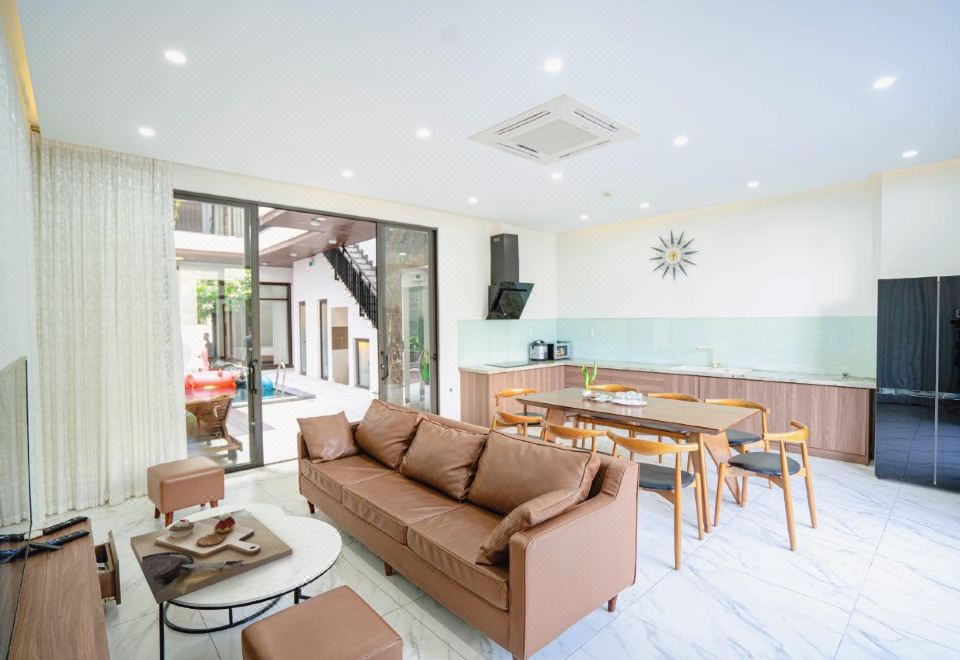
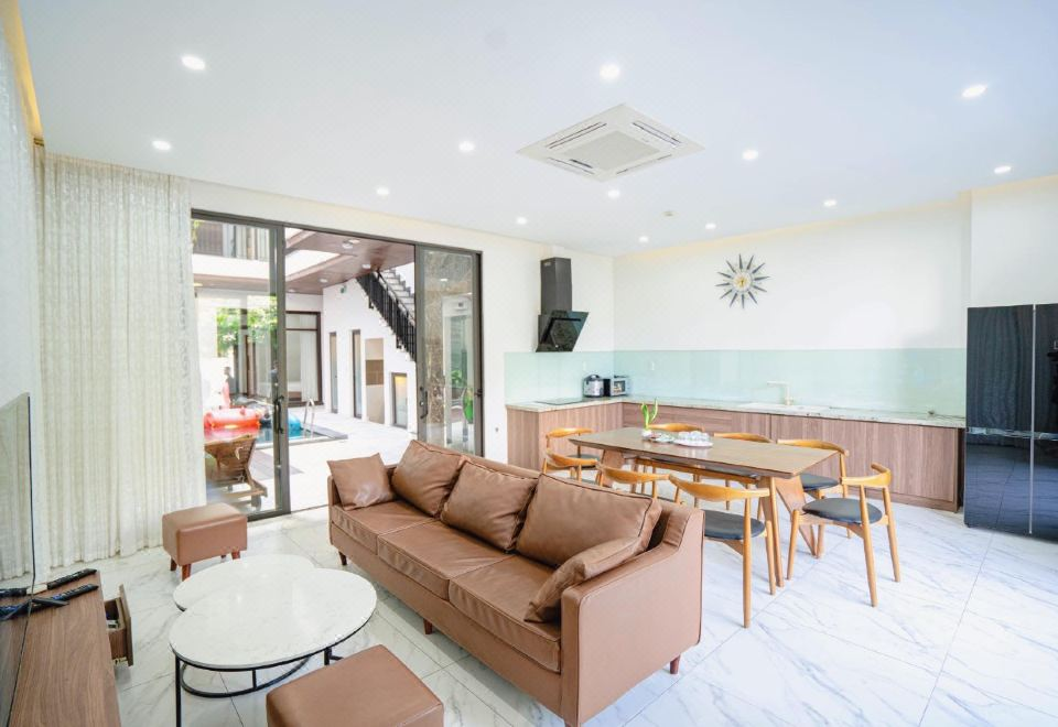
- decorative tray (209, 535)
